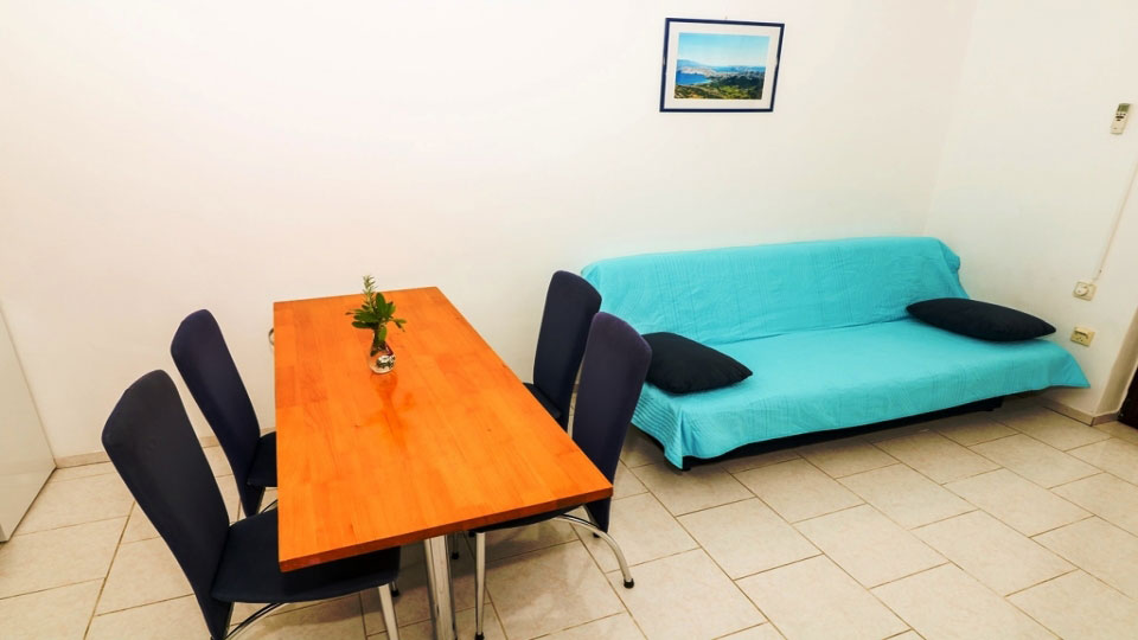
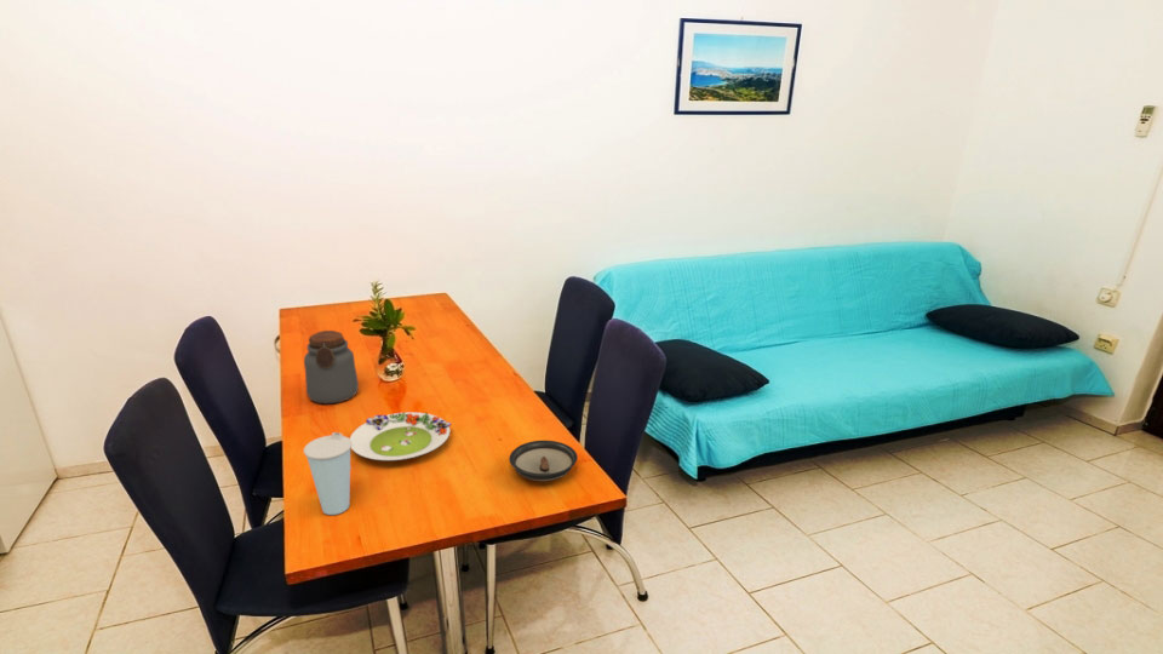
+ cup (331, 475)
+ saucer (543, 463)
+ salad plate (400, 436)
+ jar (330, 365)
